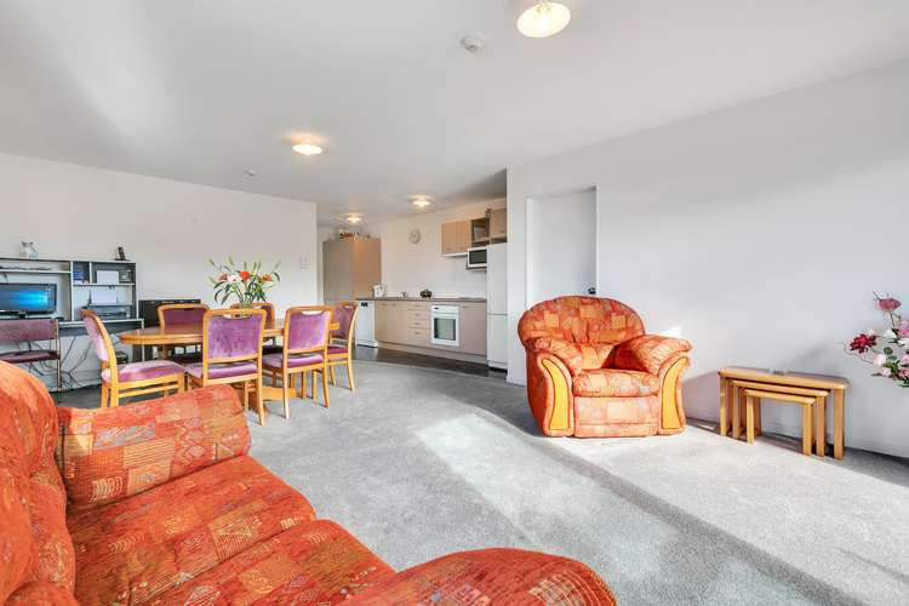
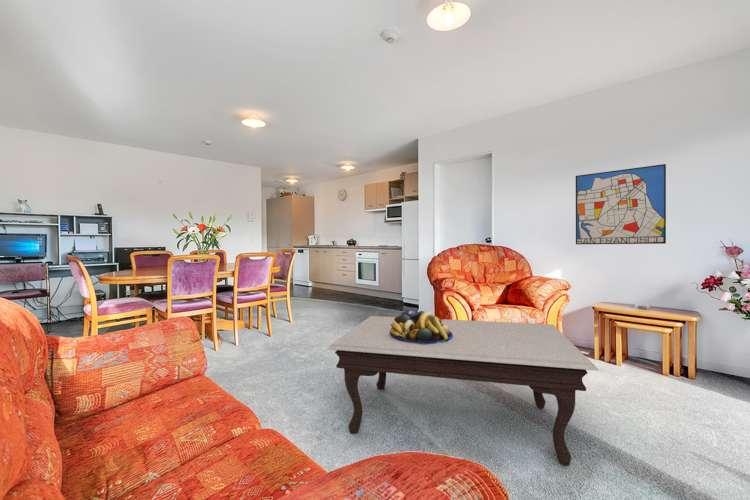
+ fruit bowl (421, 323)
+ coffee table (453, 376)
+ wall art (617, 207)
